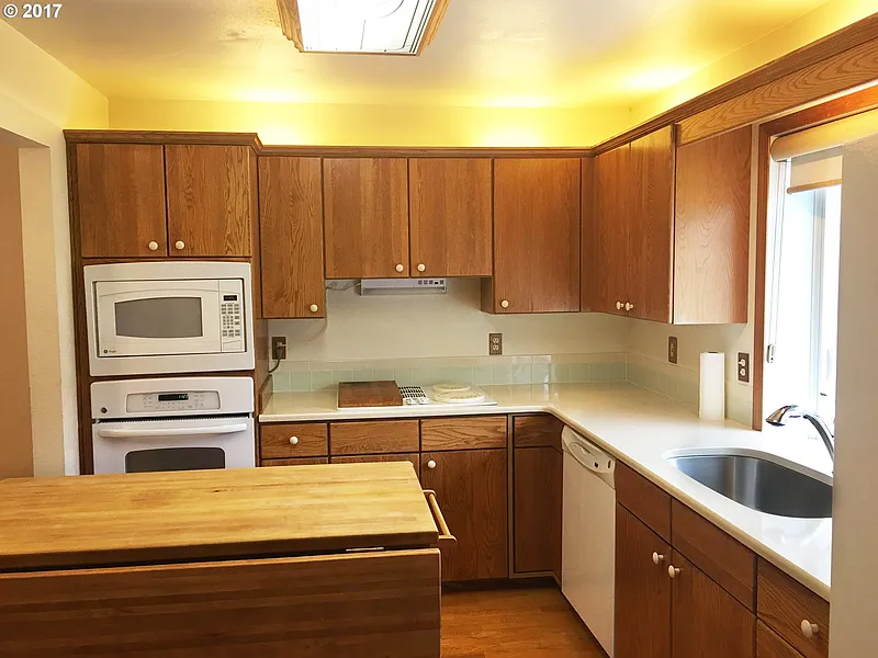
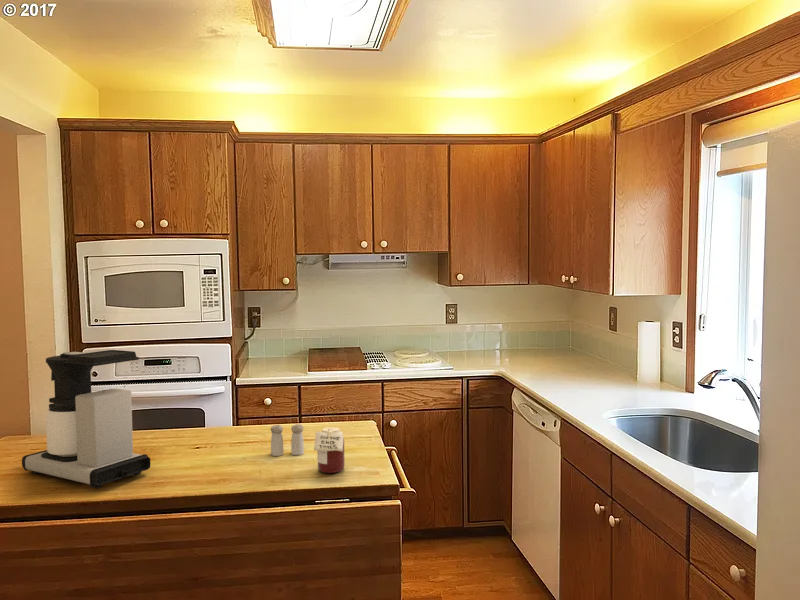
+ coffee maker (84, 413)
+ salt and pepper shaker (291, 441)
+ jar (330, 451)
